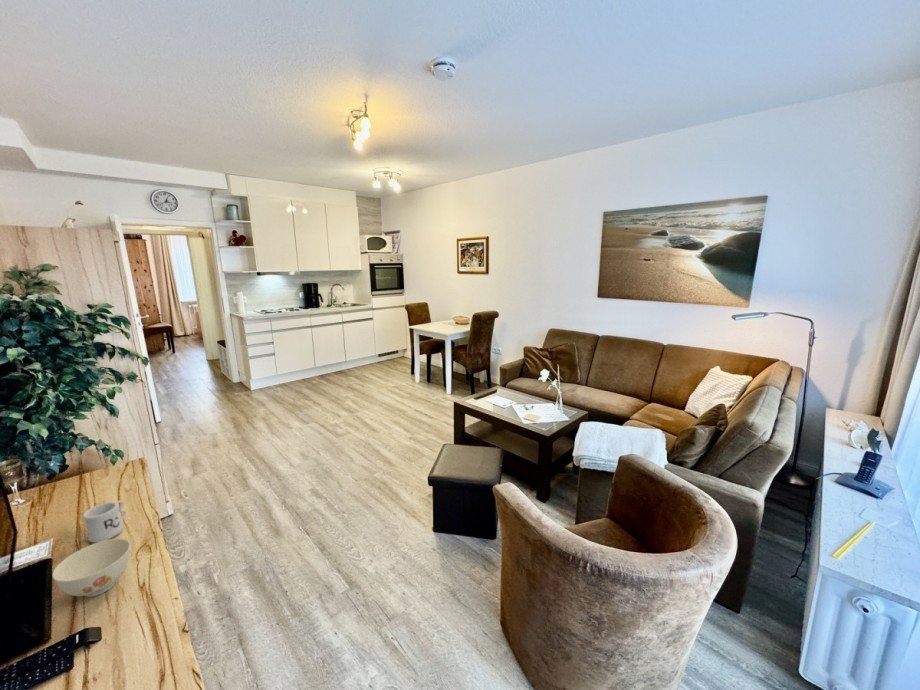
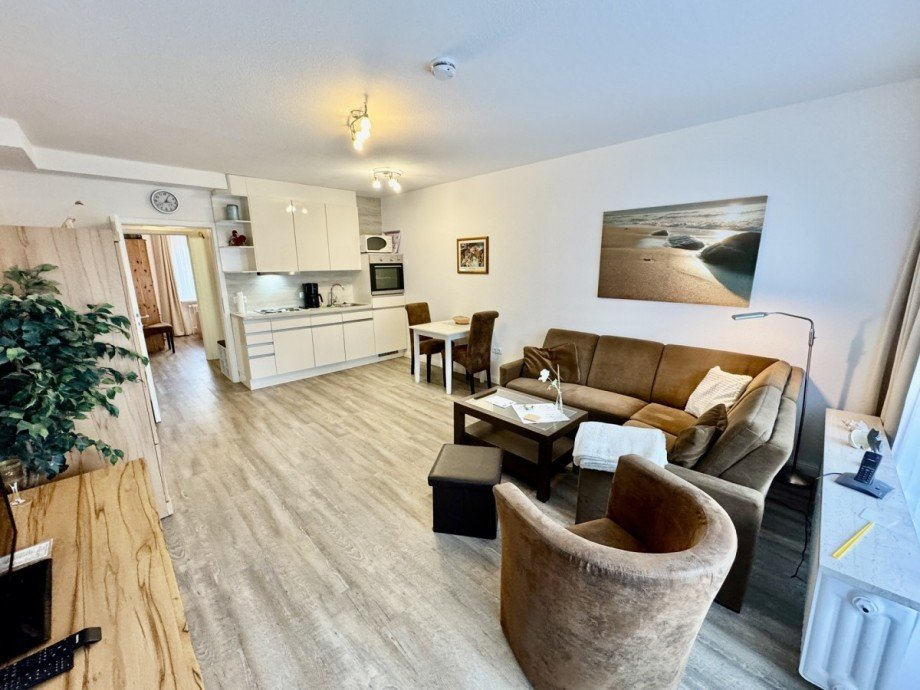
- bowl (96, 573)
- mug (108, 519)
